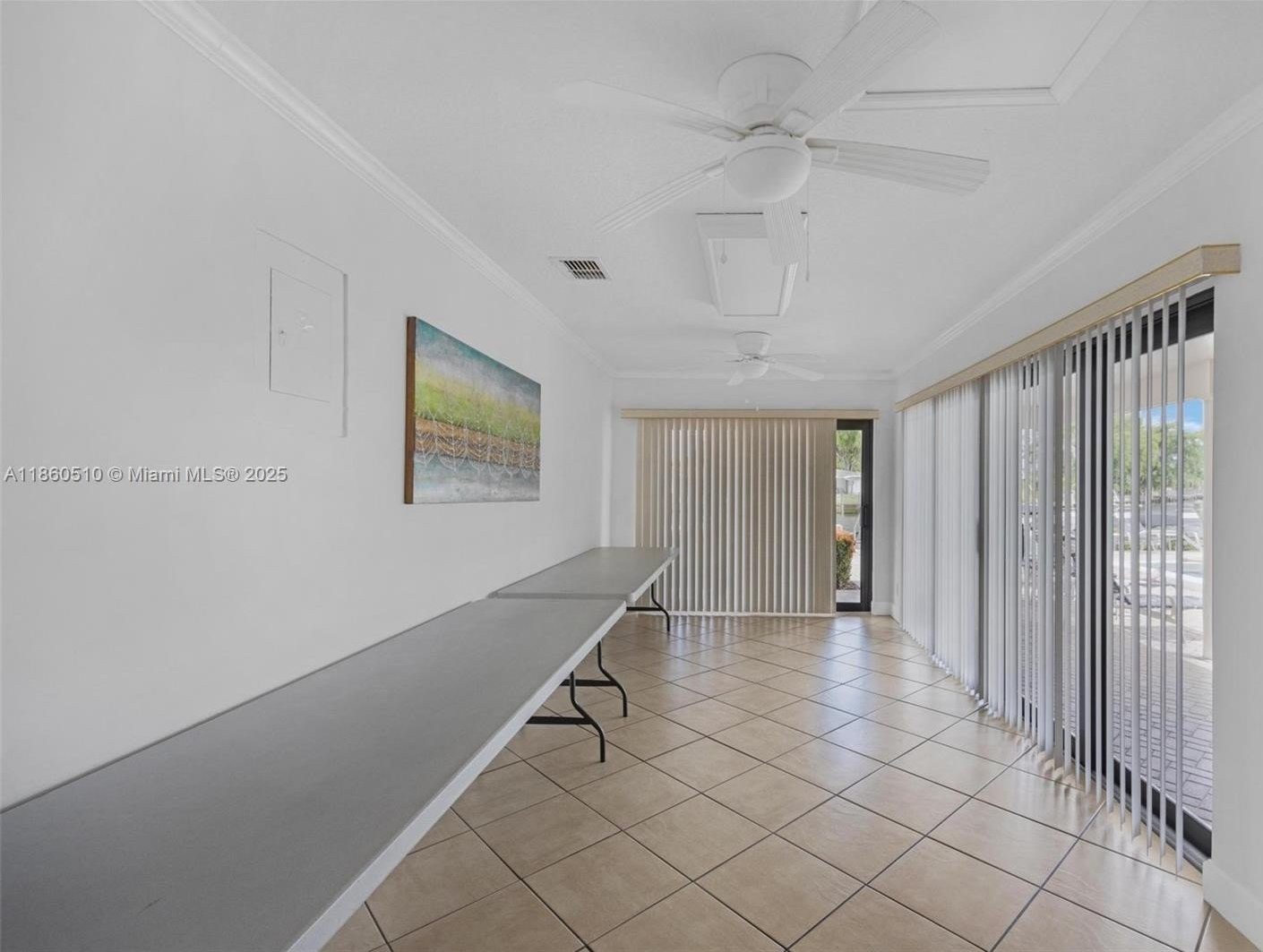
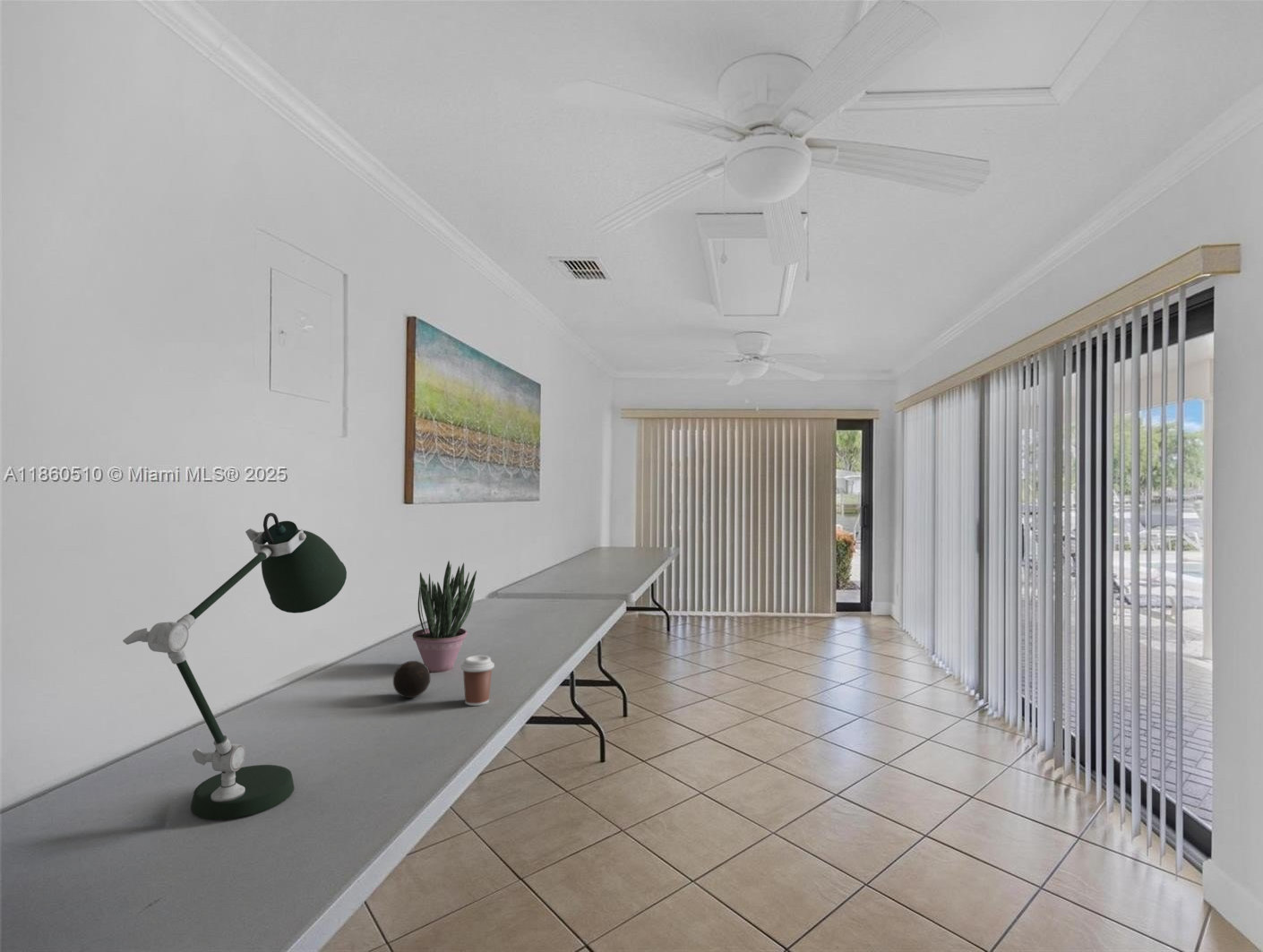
+ potted plant (445, 614)
+ coffee cup (477, 680)
+ decorative ball (411, 679)
+ desk lamp (279, 609)
